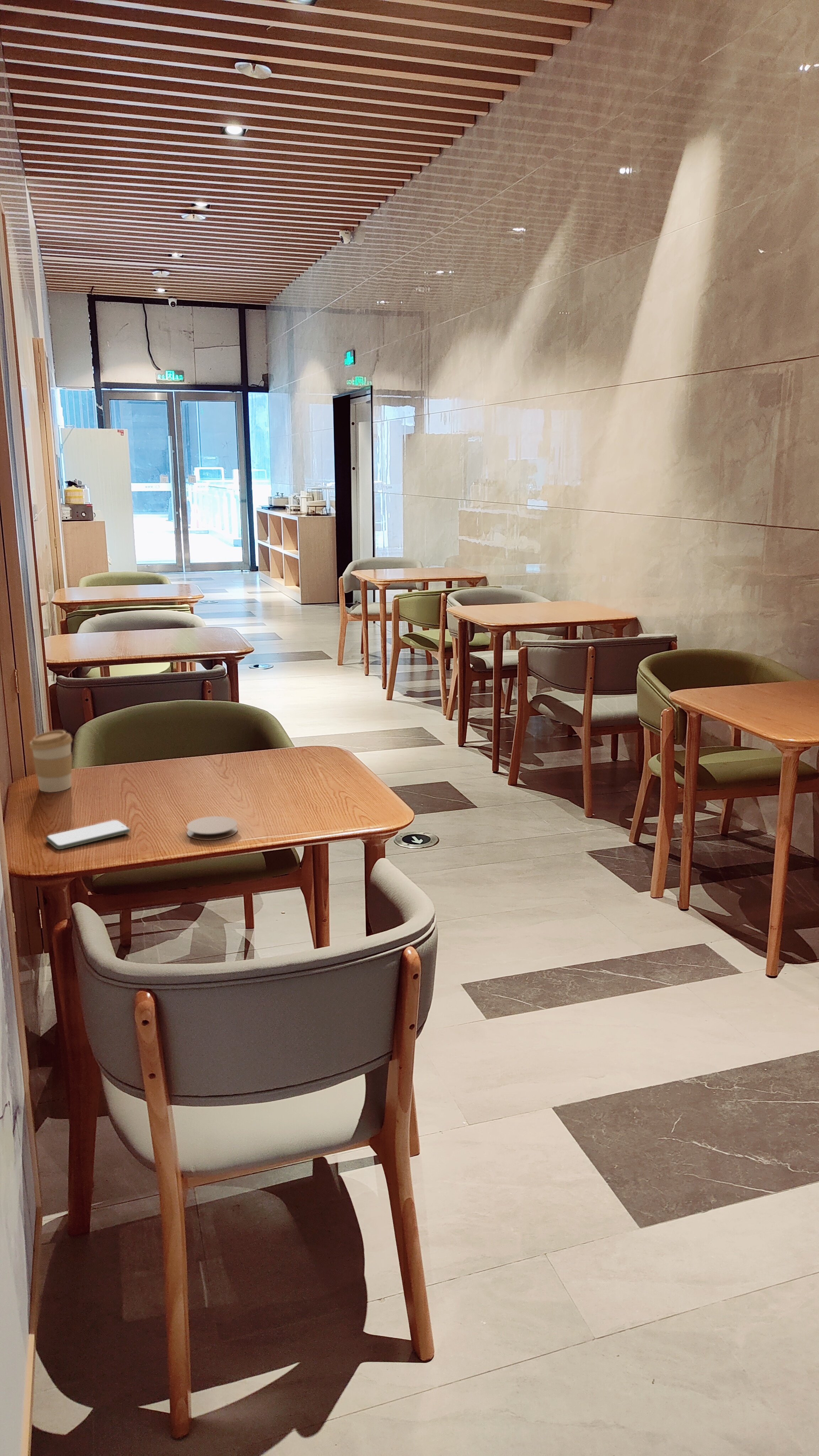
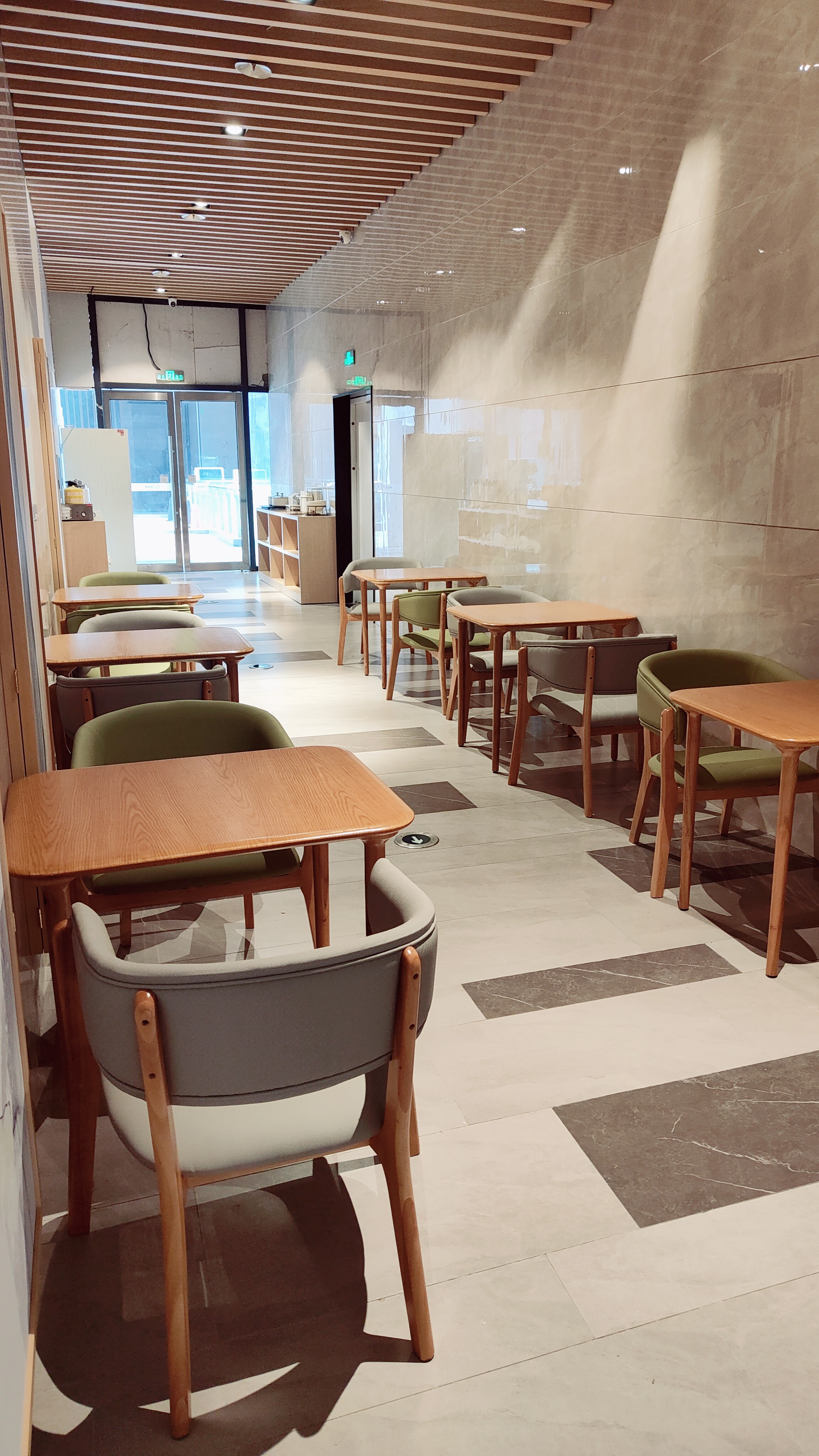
- coffee cup (53, 760)
- smartphone (88, 834)
- coaster (212, 828)
